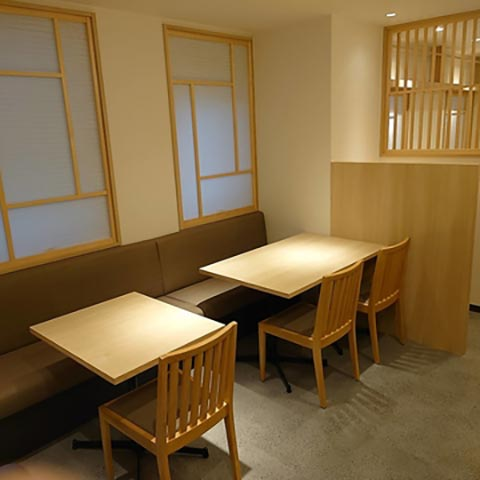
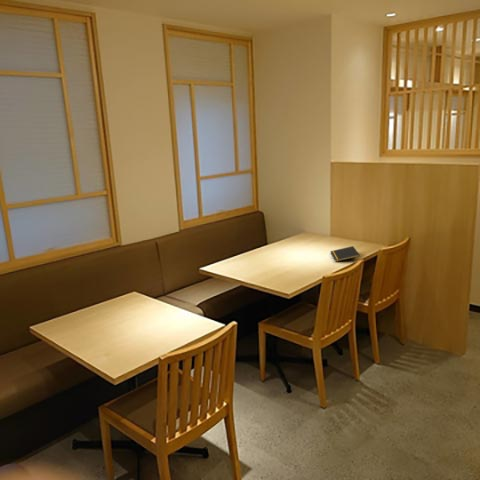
+ notepad (344, 253)
